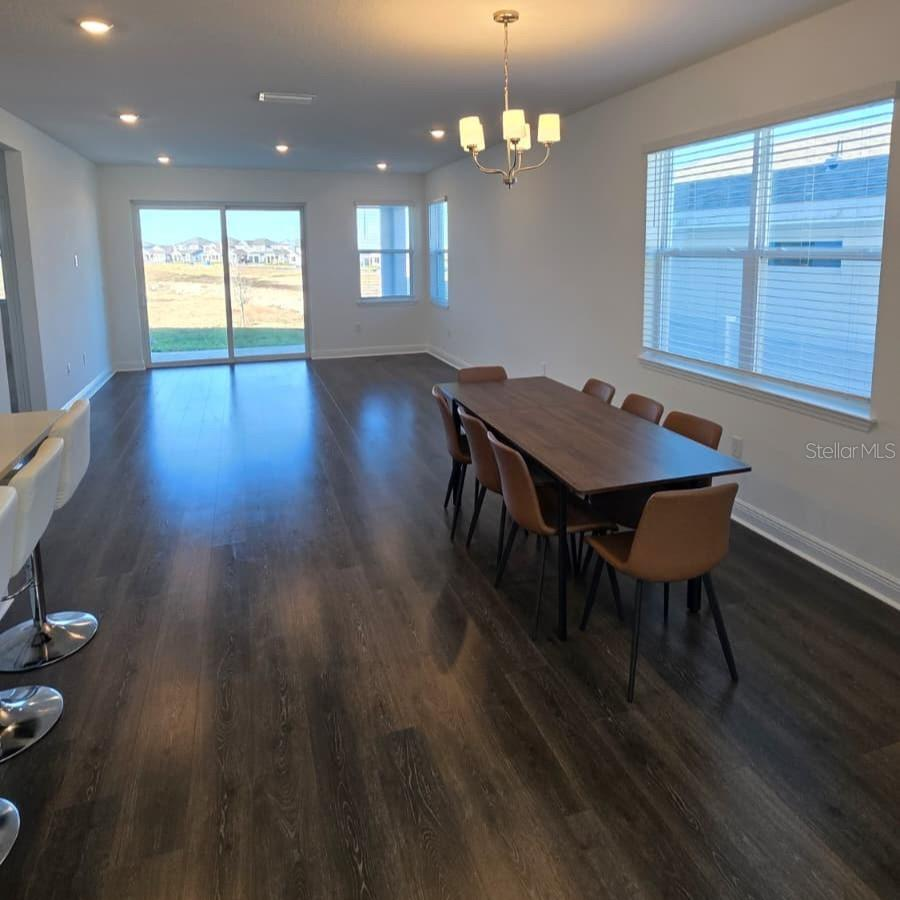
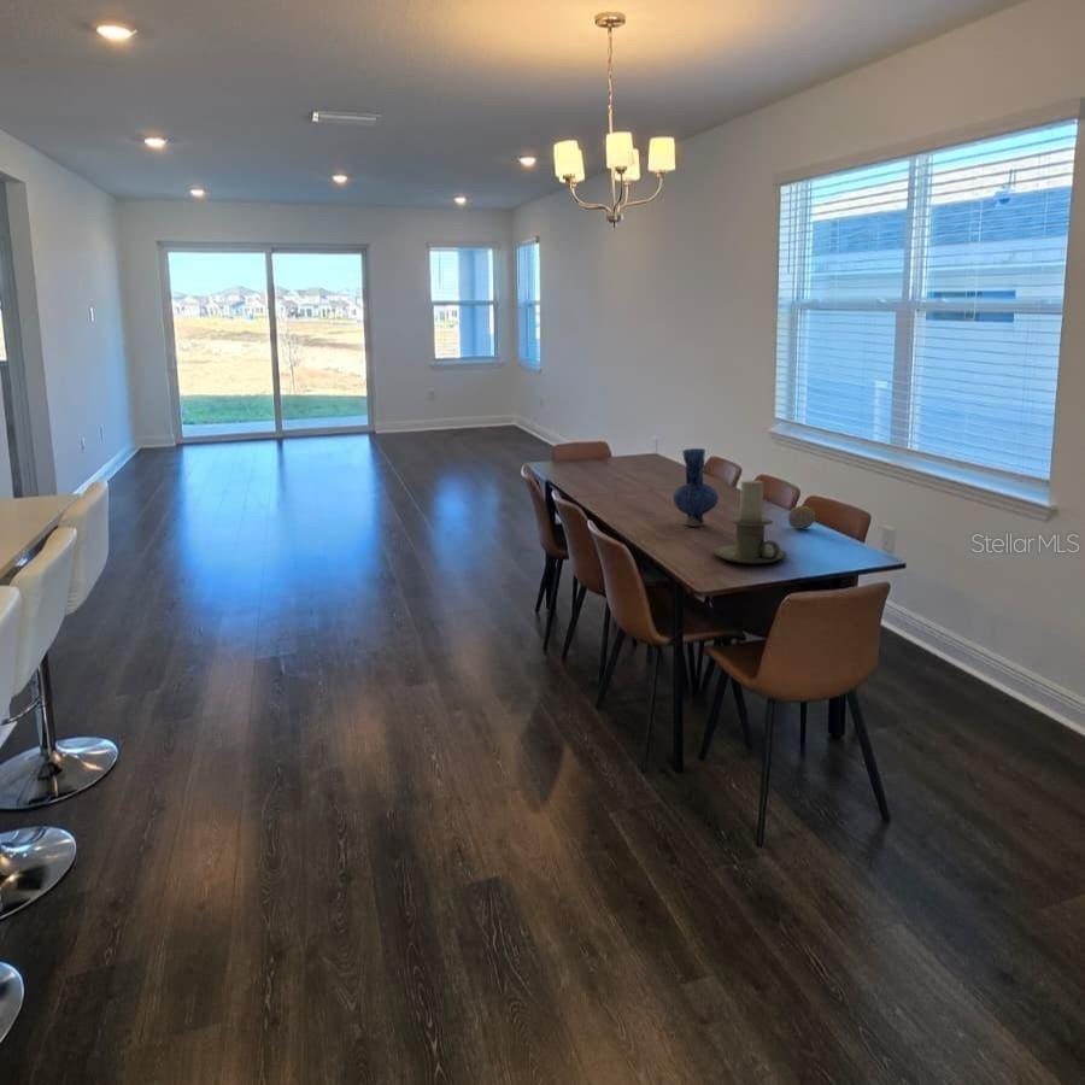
+ fruit (800, 517)
+ vase (696, 487)
+ candle holder (750, 518)
